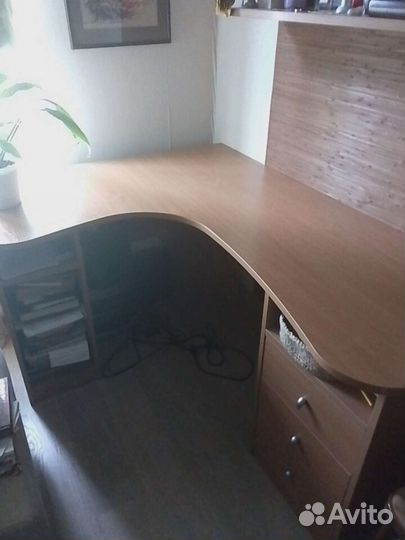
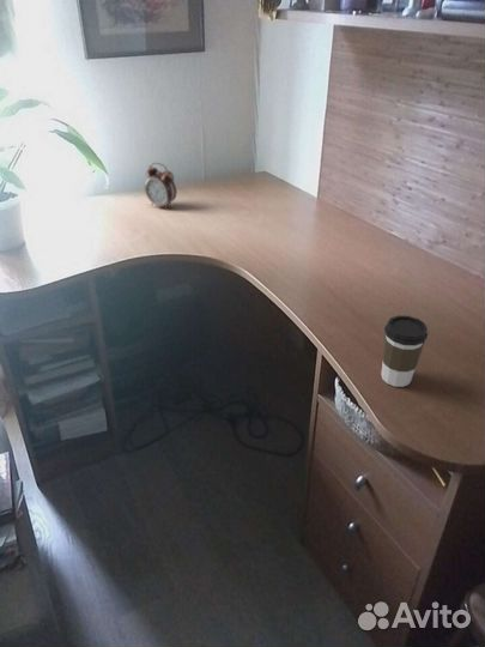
+ alarm clock (160, 185)
+ coffee cup (401, 352)
